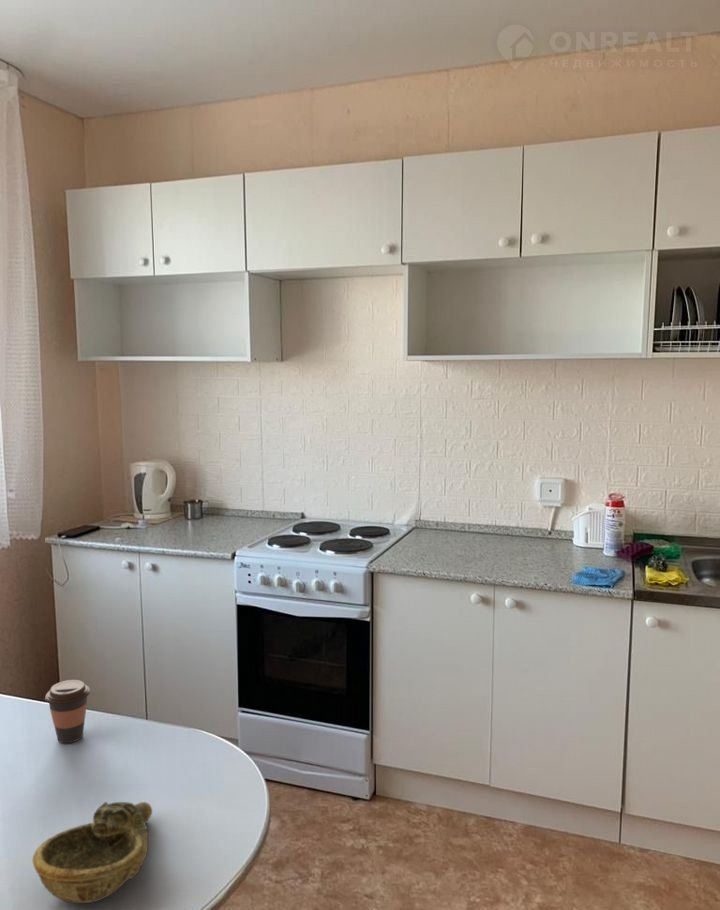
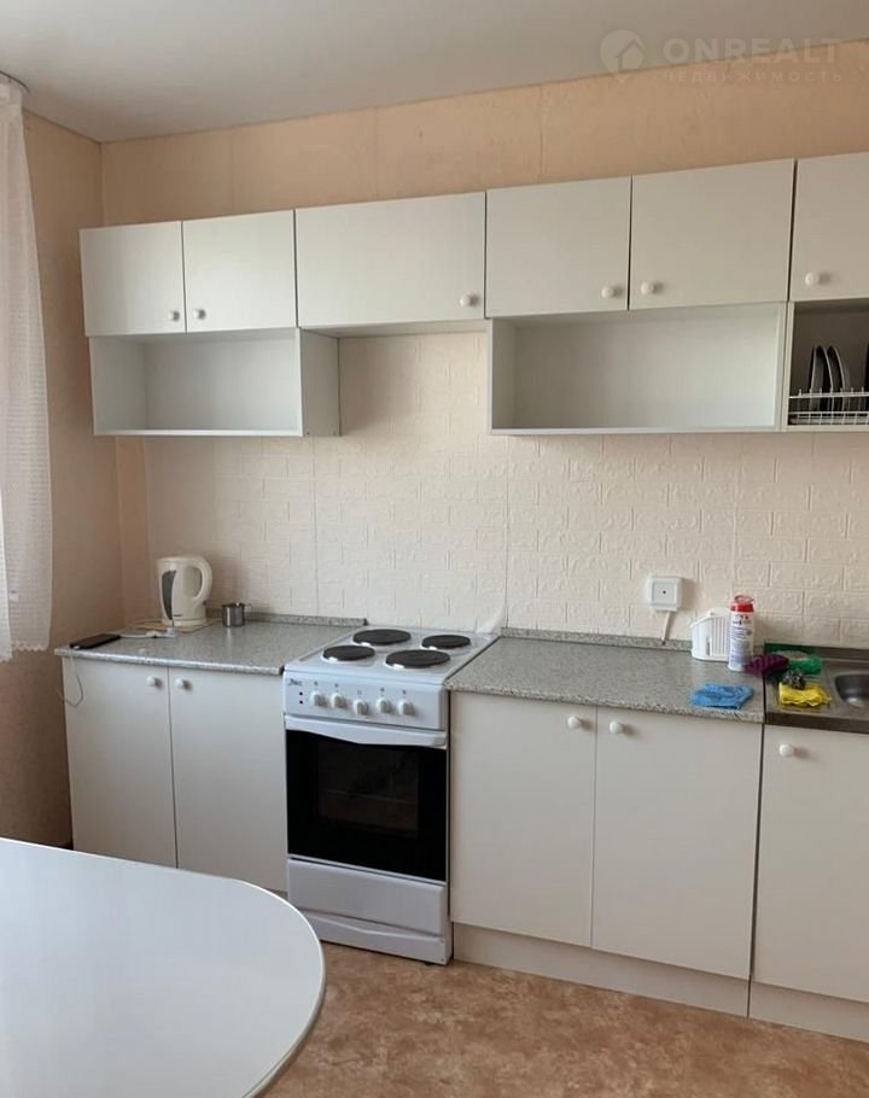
- decorative bowl (106, 839)
- coffee cup (68, 712)
